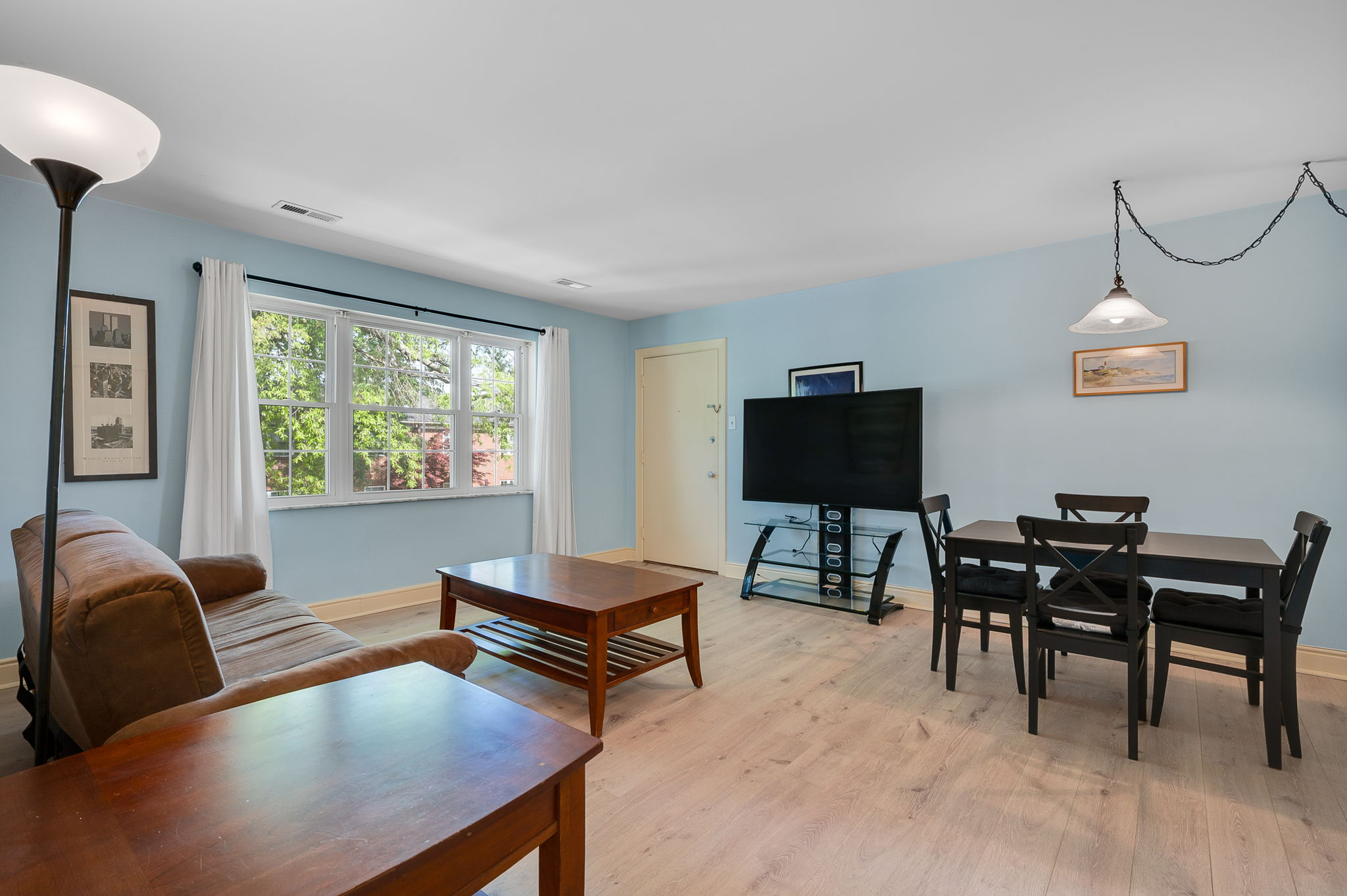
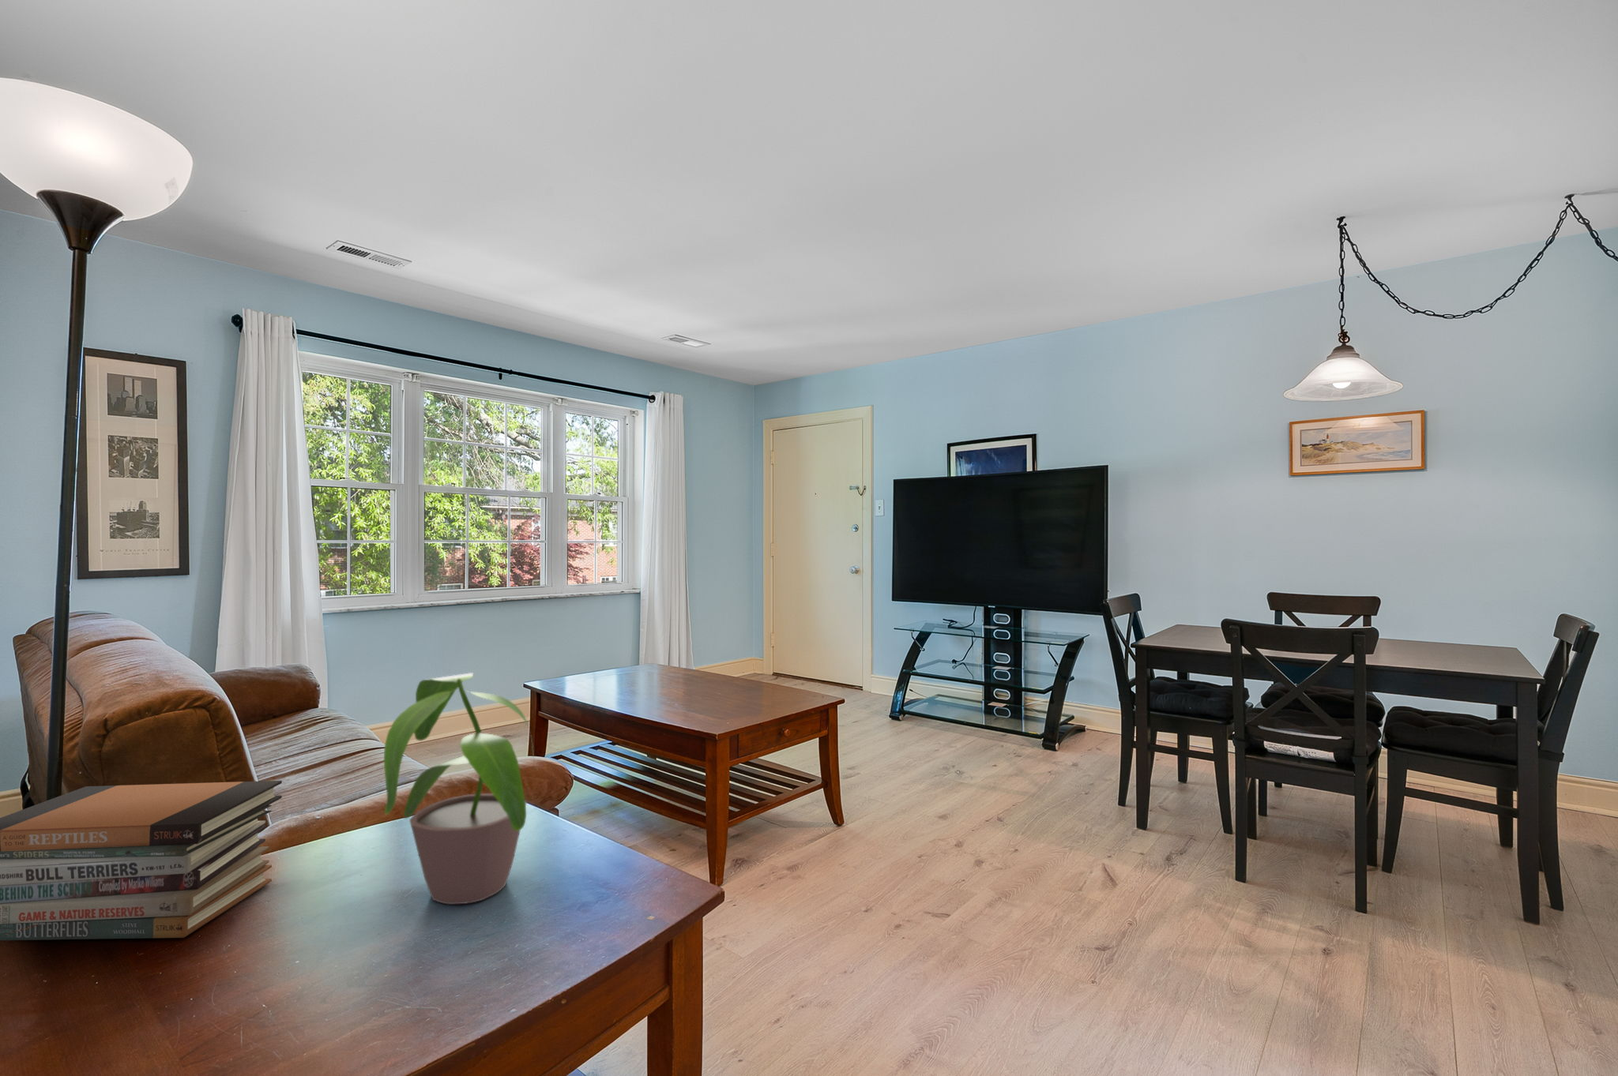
+ book stack (132, 856)
+ potted plant (477, 785)
